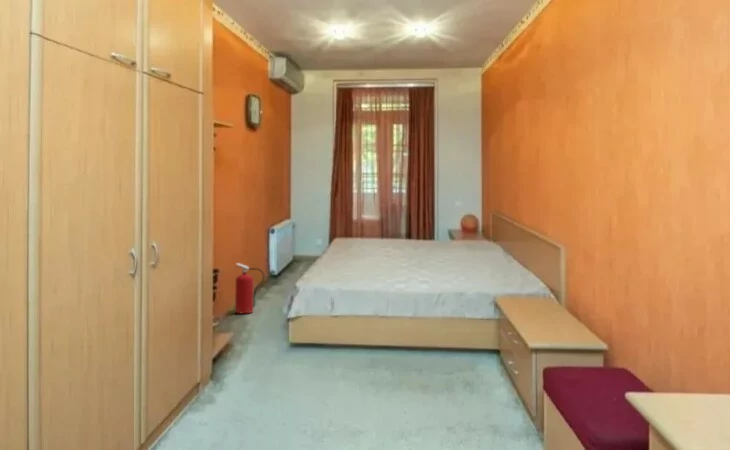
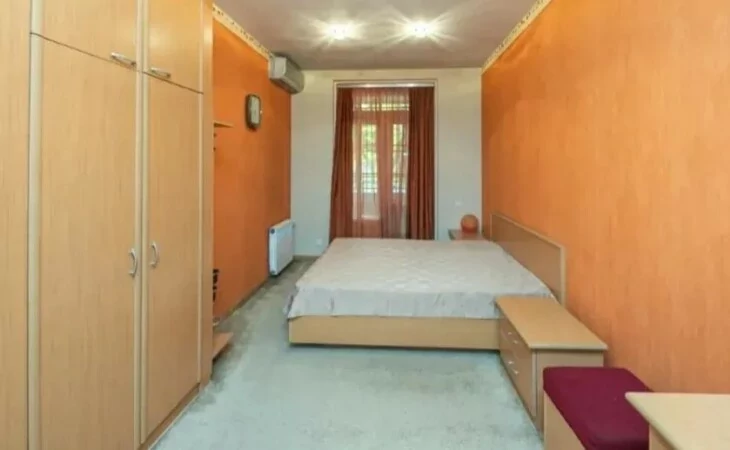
- fire extinguisher (248, 287)
